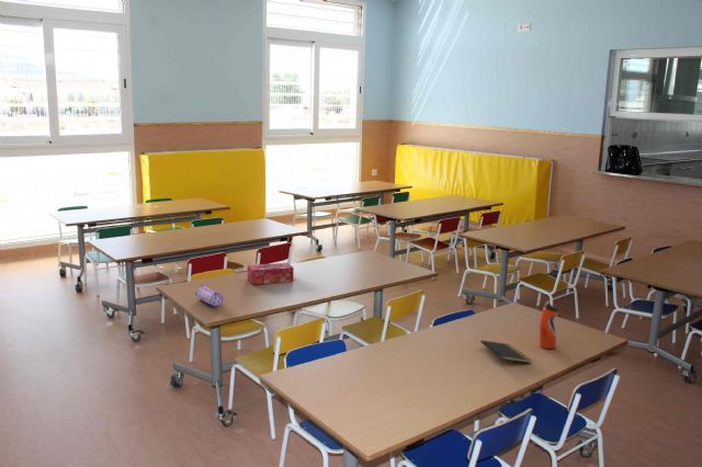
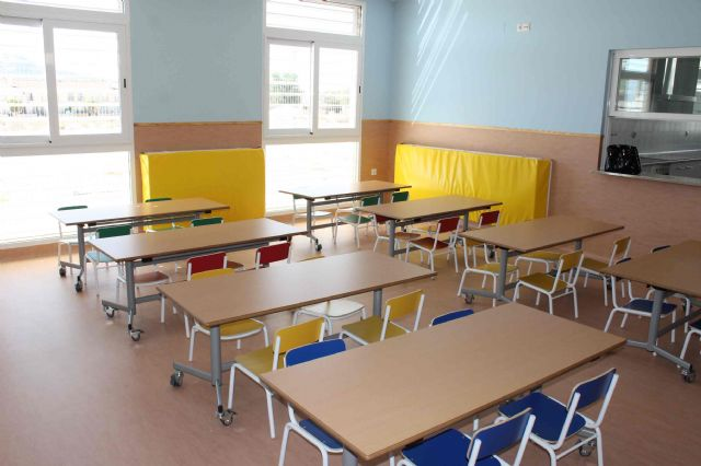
- water bottle (548, 323)
- tissue box (270, 273)
- pencil case (210, 295)
- notepad (505, 351)
